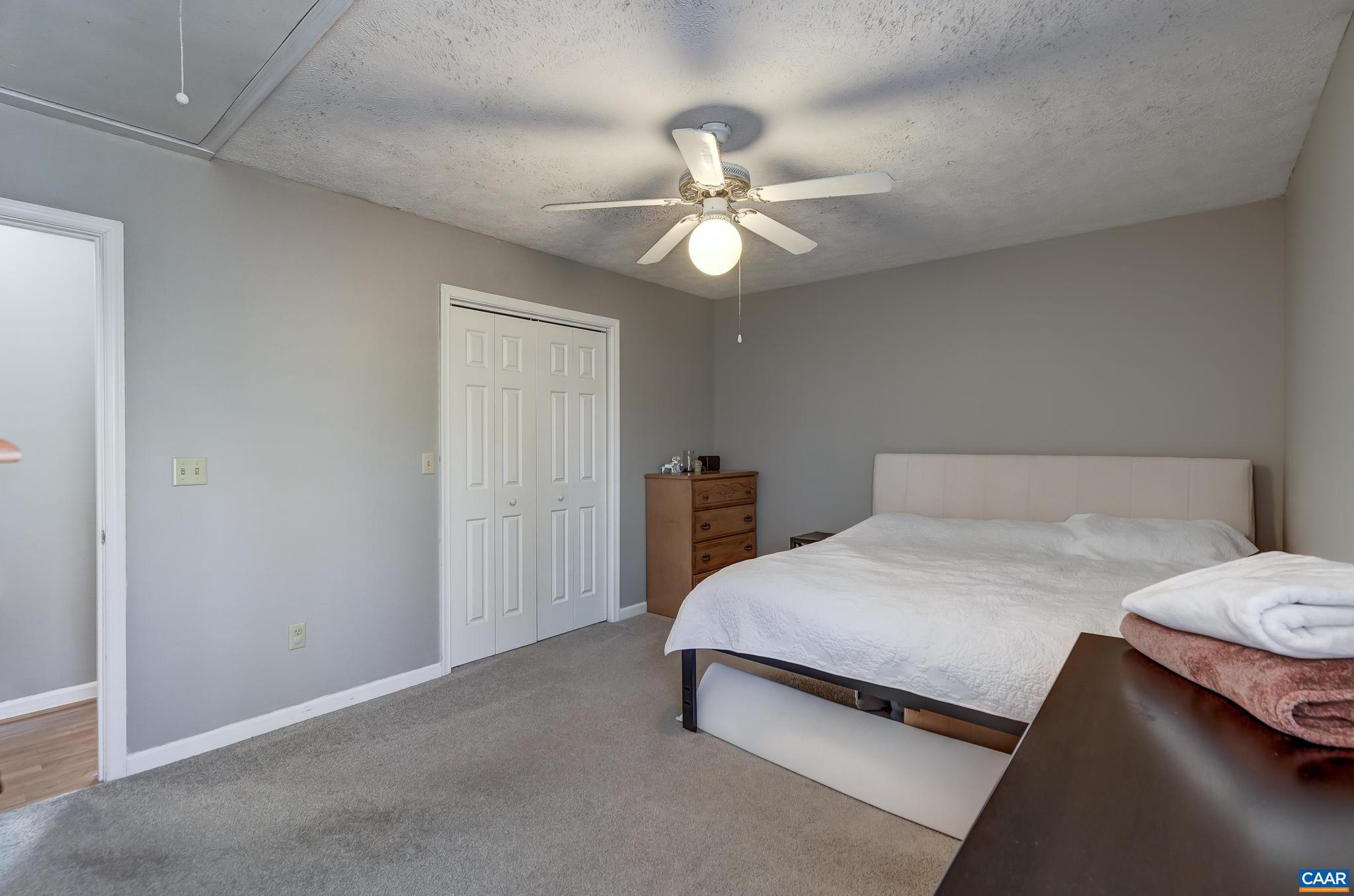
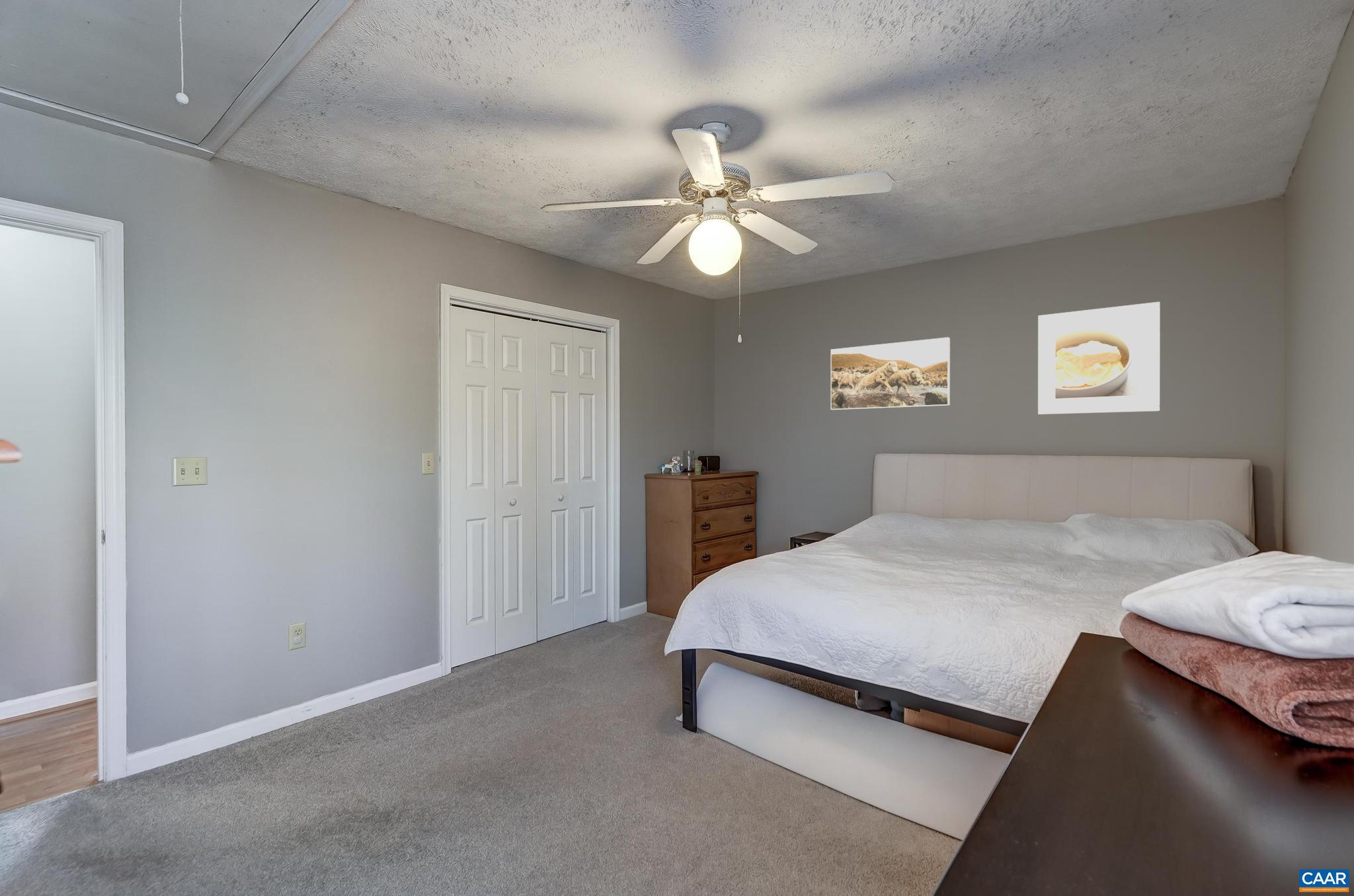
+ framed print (1095, 361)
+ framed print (887, 375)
